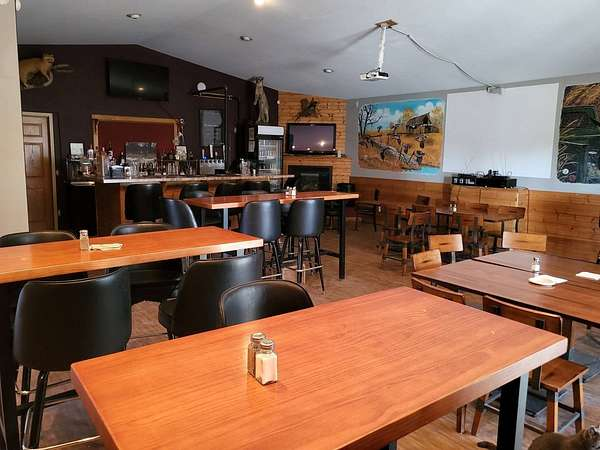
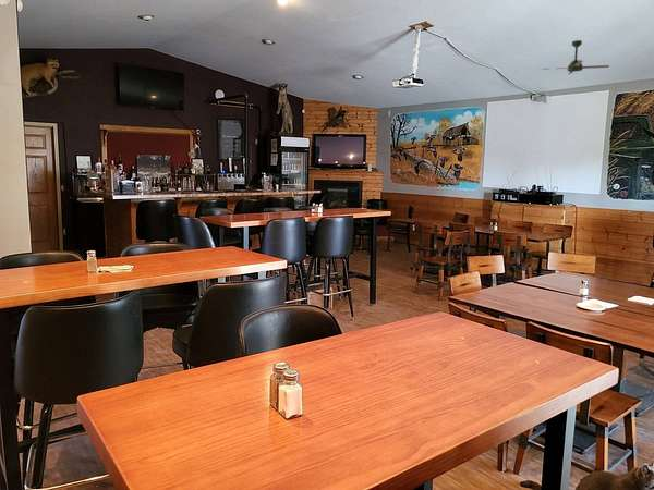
+ ceiling fan (576, 56)
